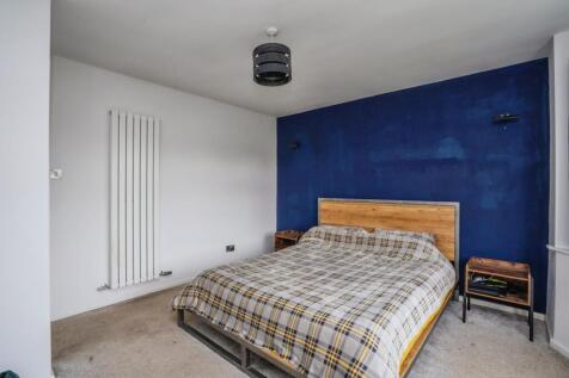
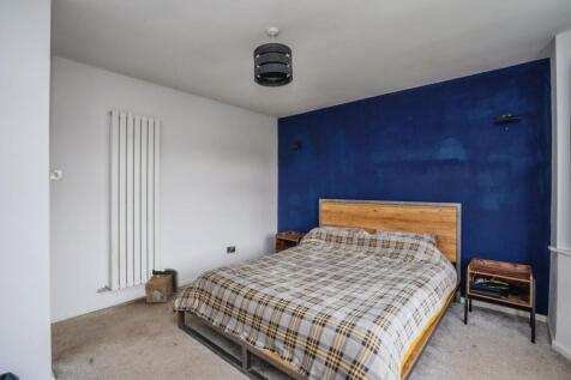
+ wooden crate (161, 283)
